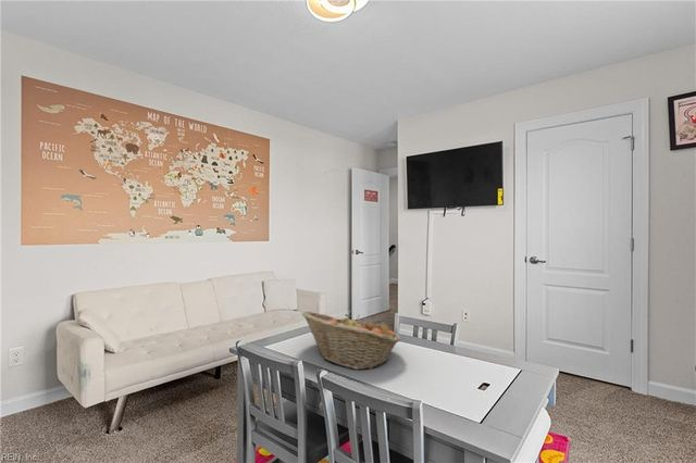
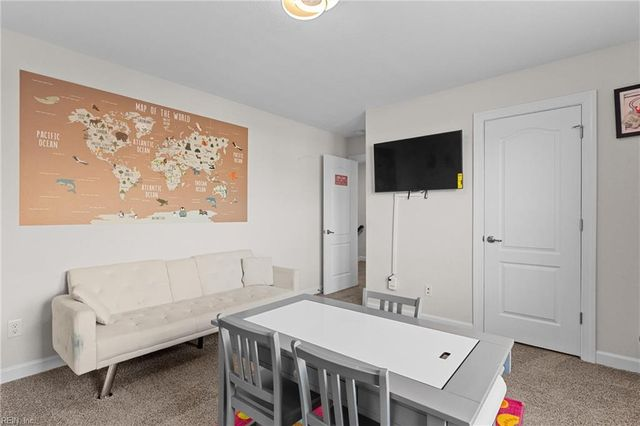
- fruit basket (349, 334)
